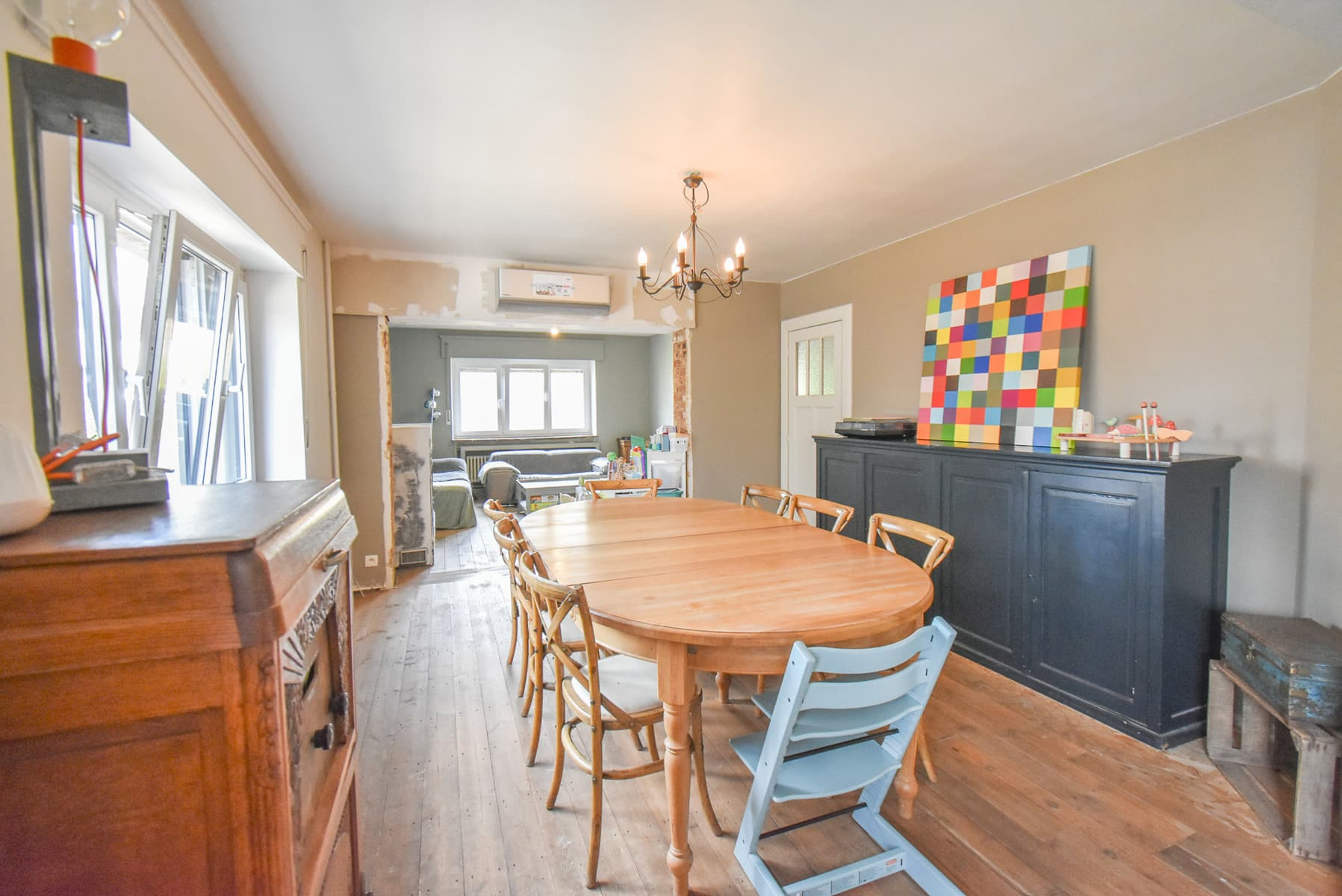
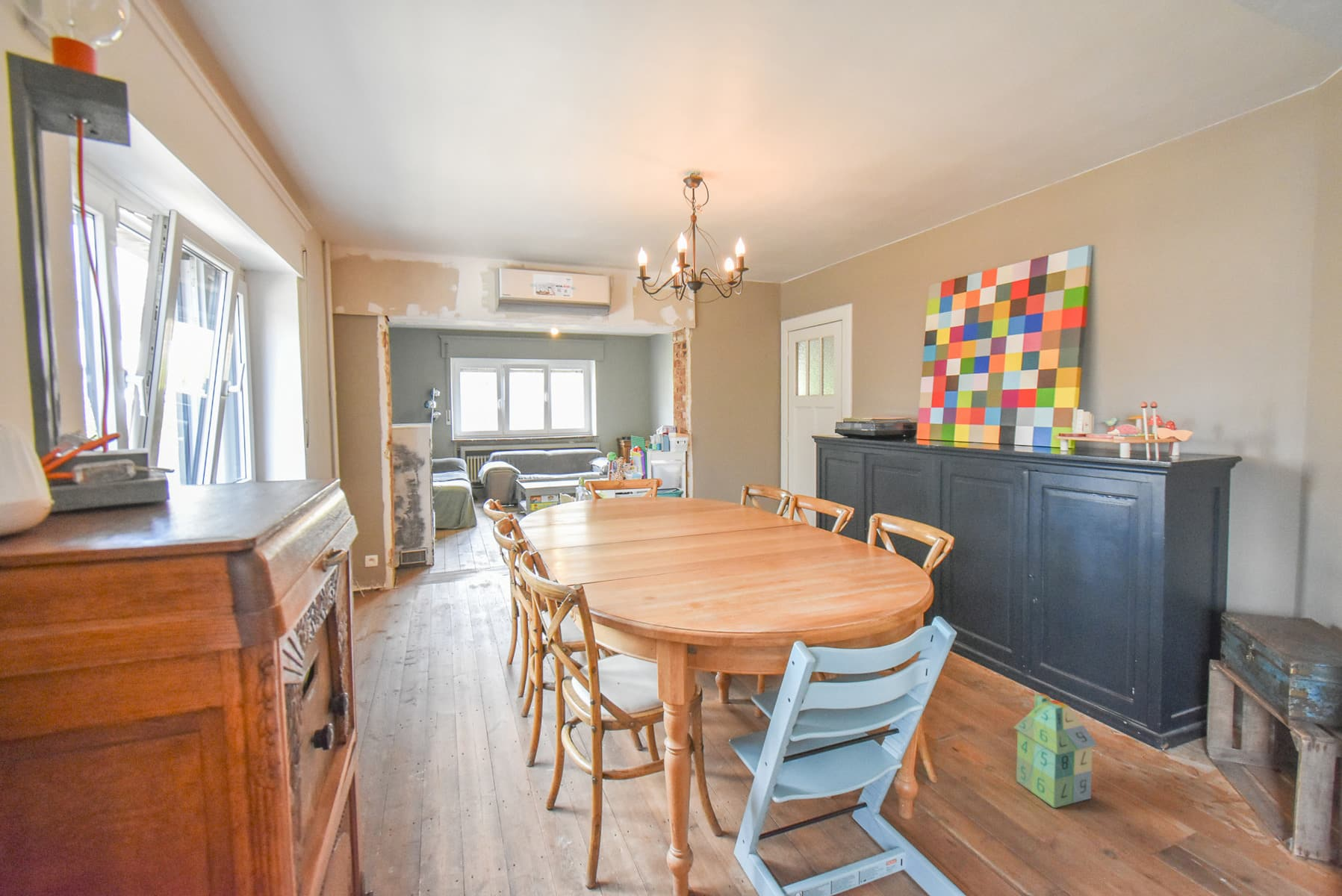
+ toy house (1054, 746)
